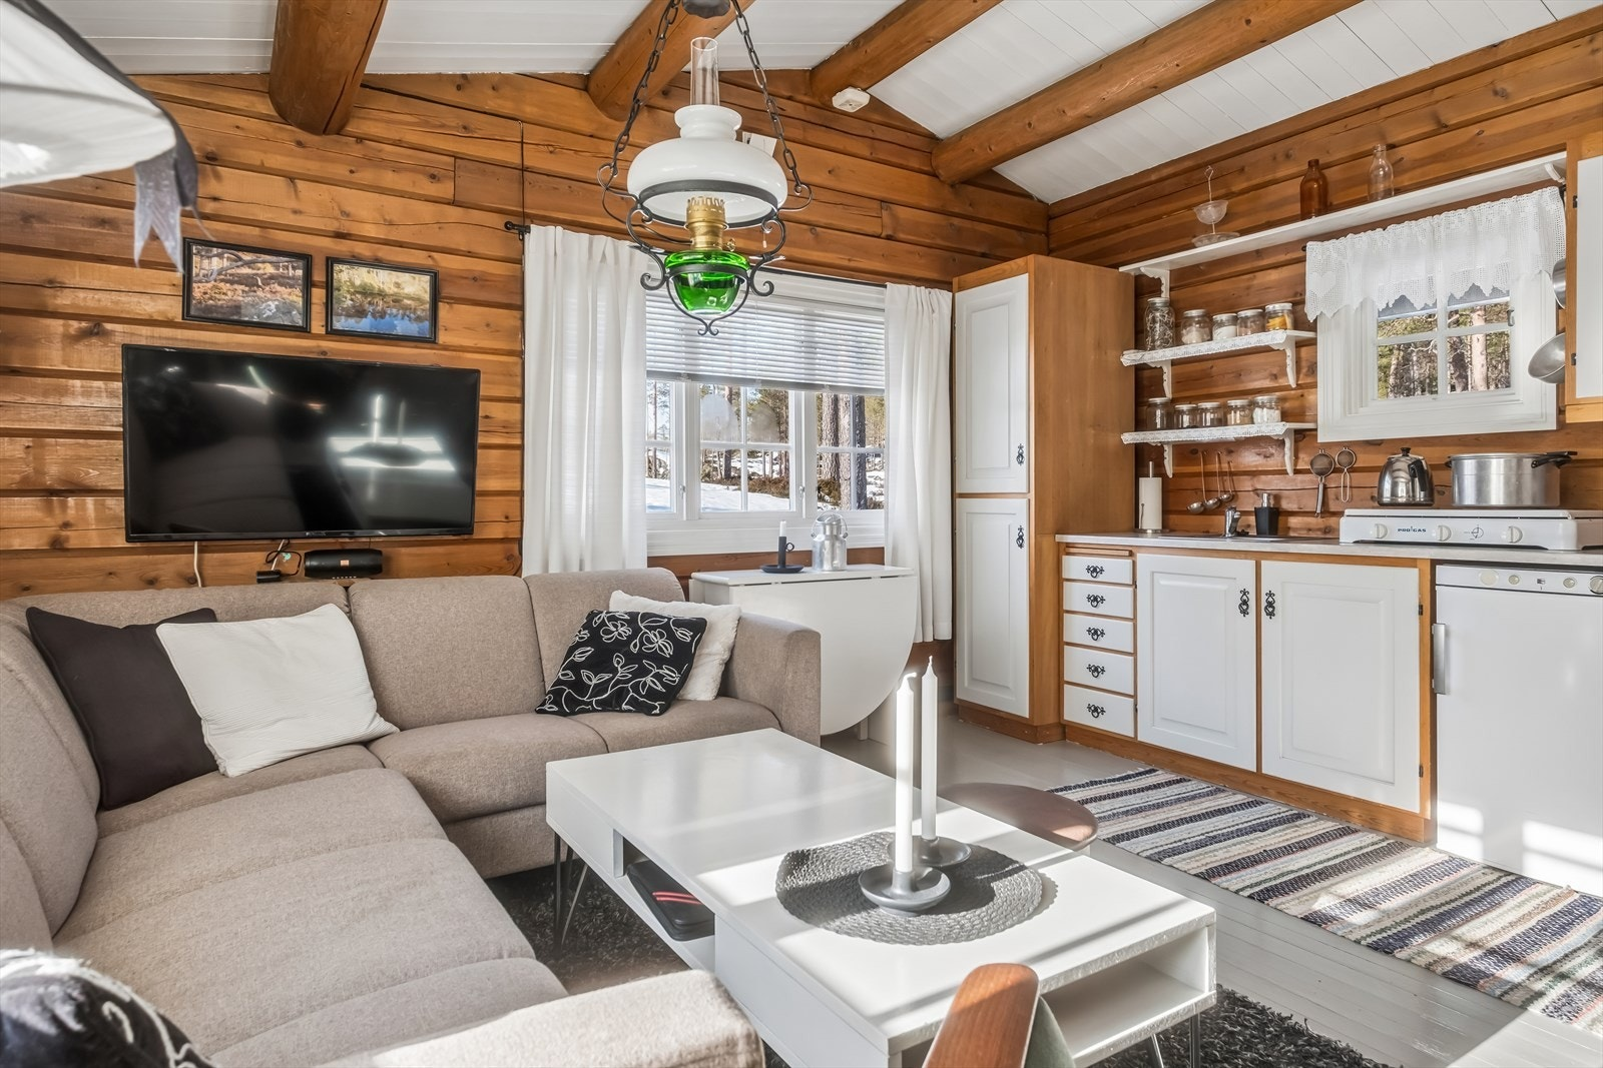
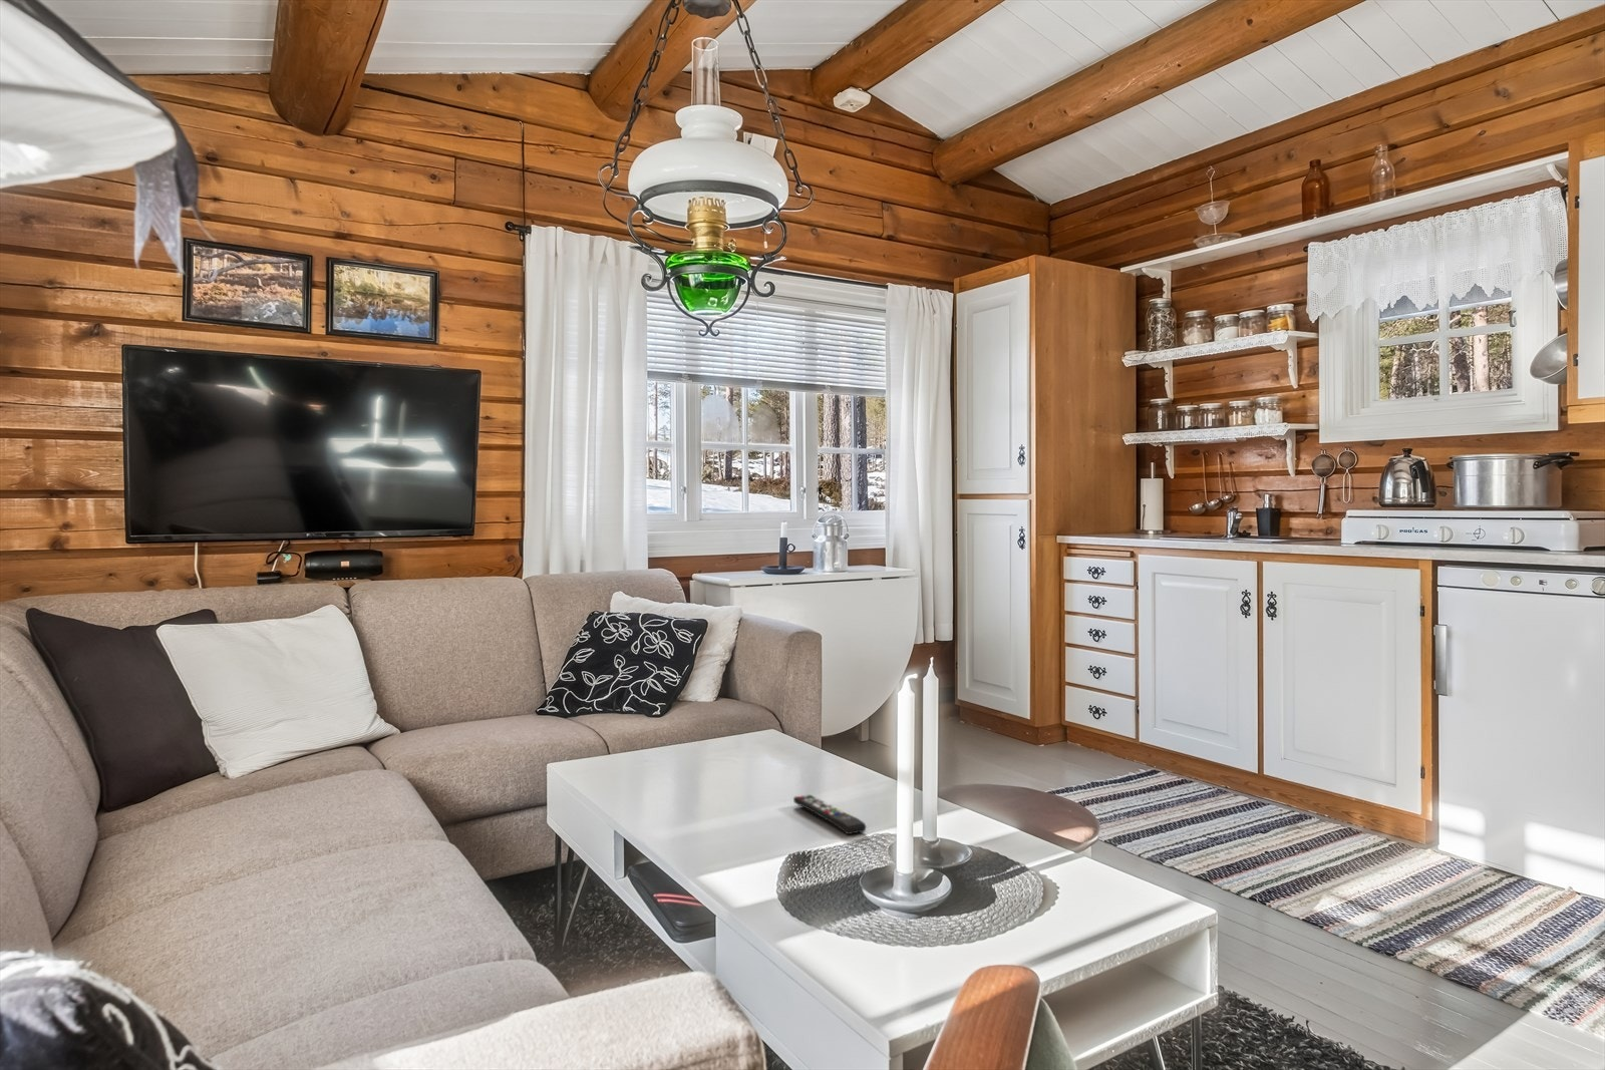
+ remote control (828, 812)
